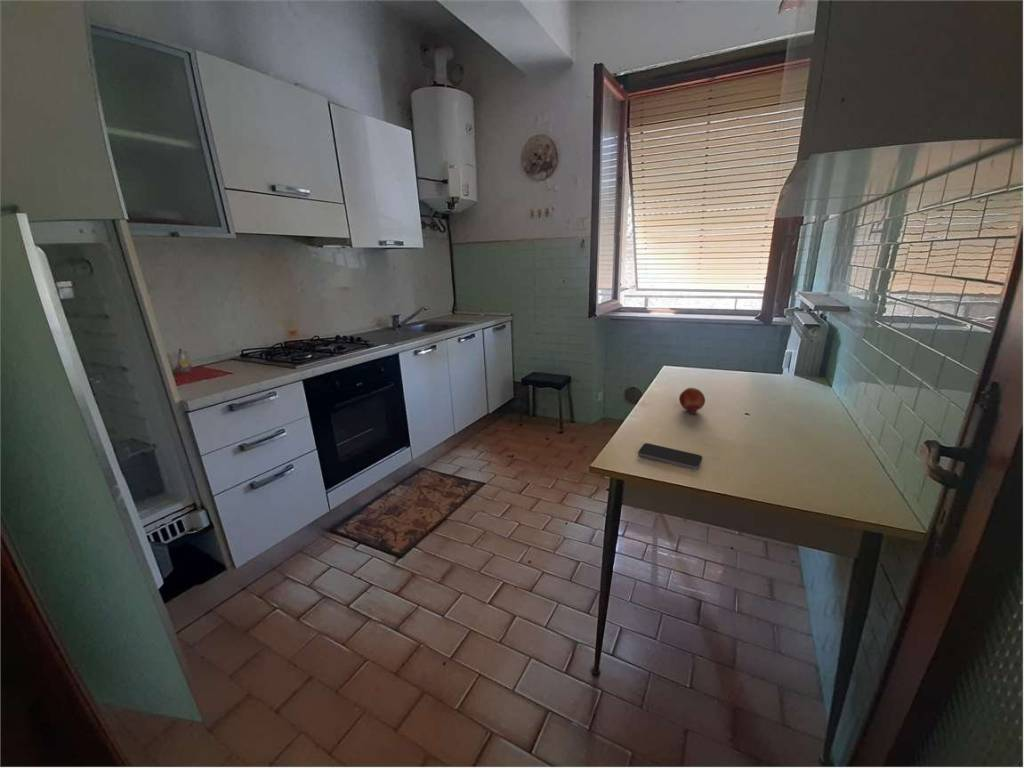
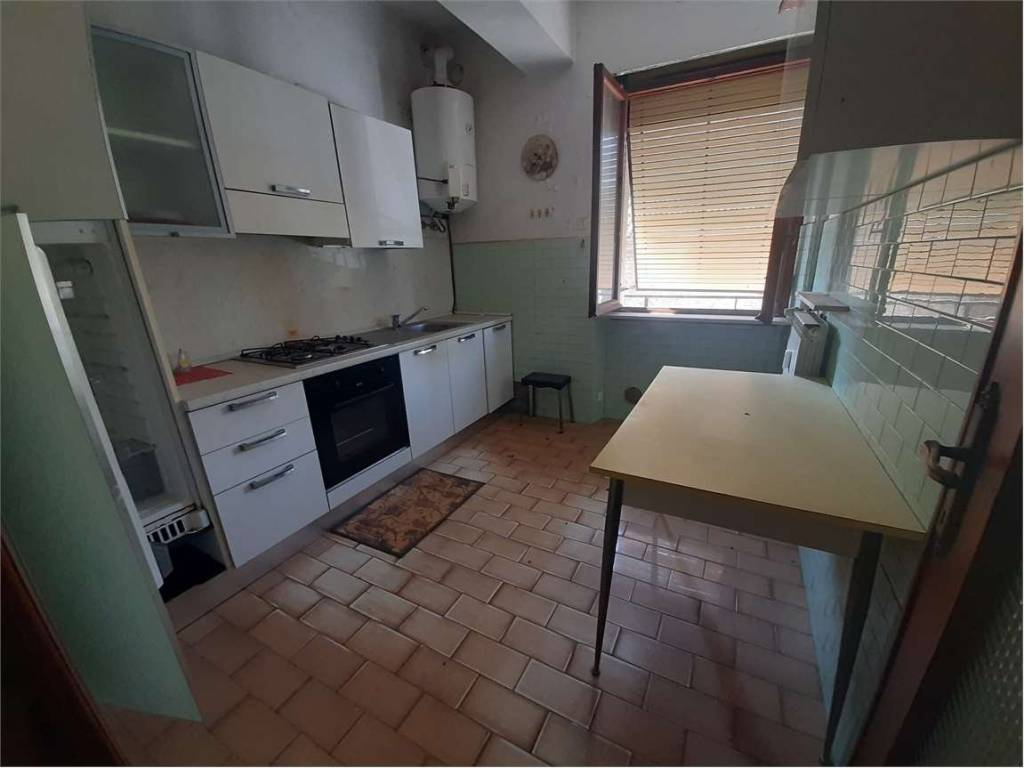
- fruit (692, 399)
- smartphone (669, 455)
